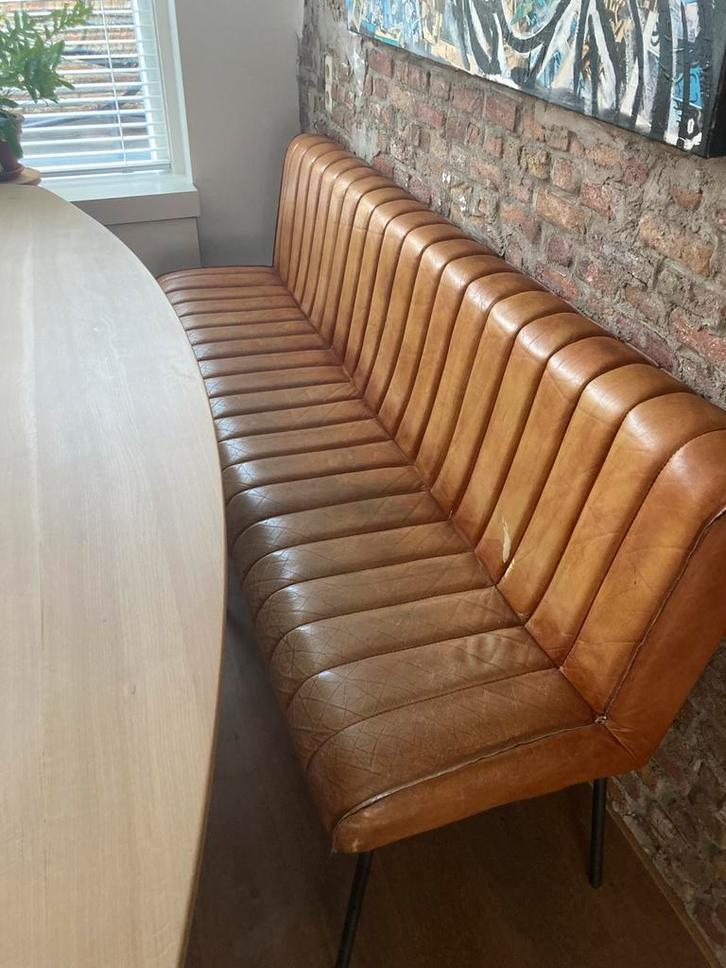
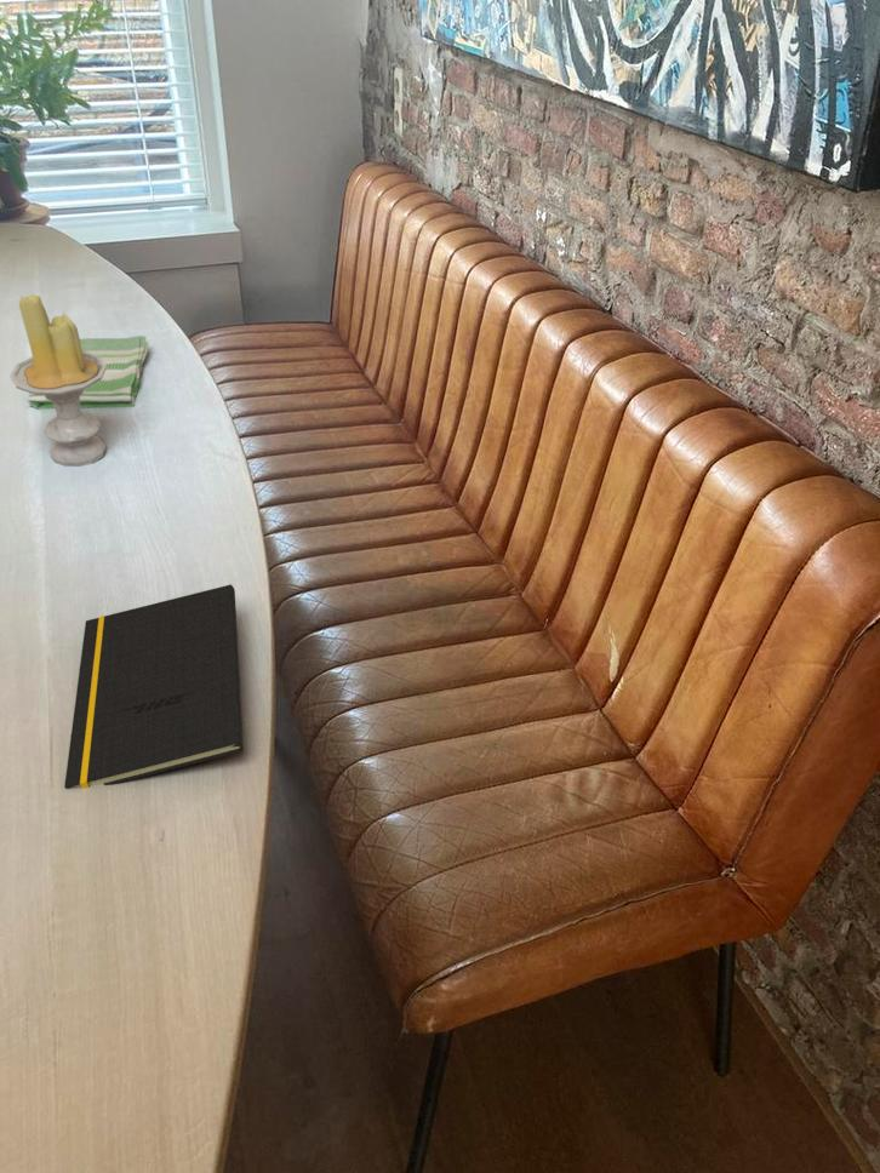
+ notepad (158, 680)
+ candle (59, 377)
+ dish towel (98, 380)
